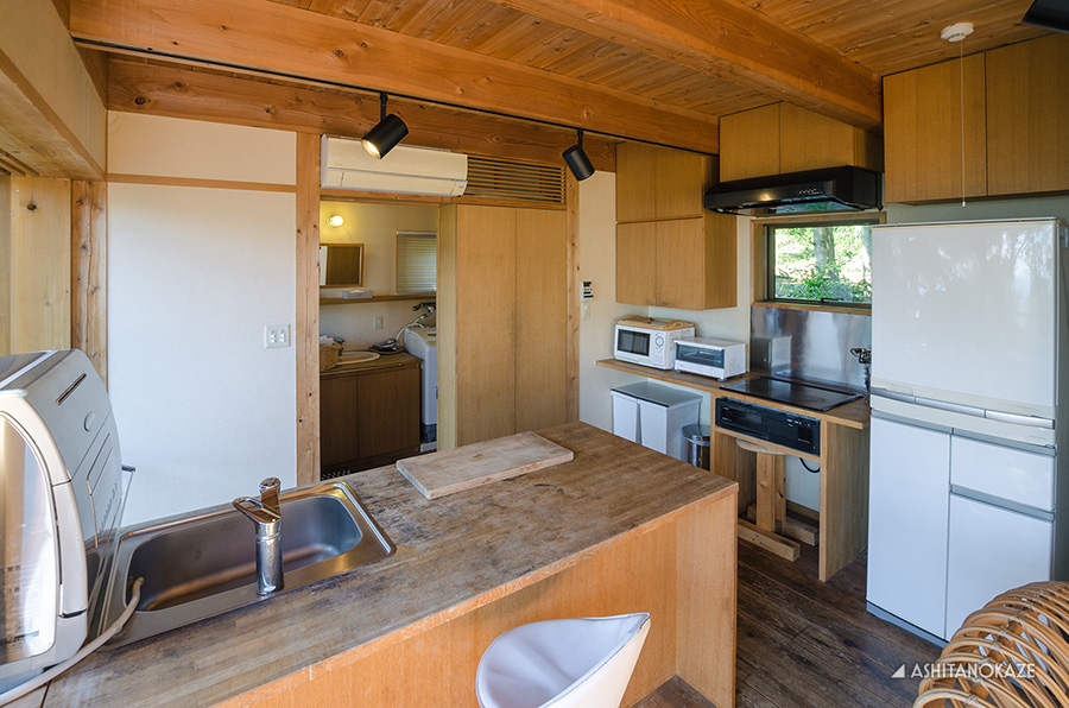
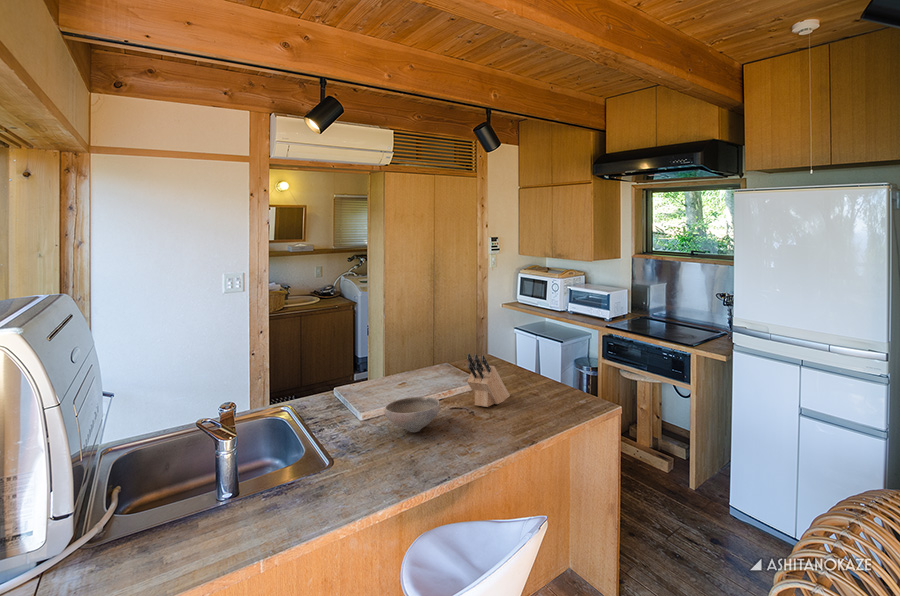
+ bowl (412, 416)
+ knife block (487, 377)
